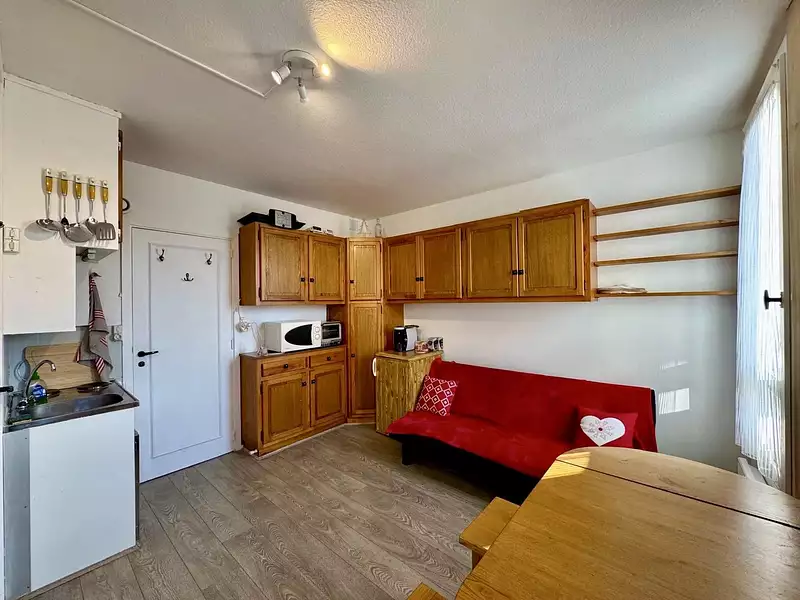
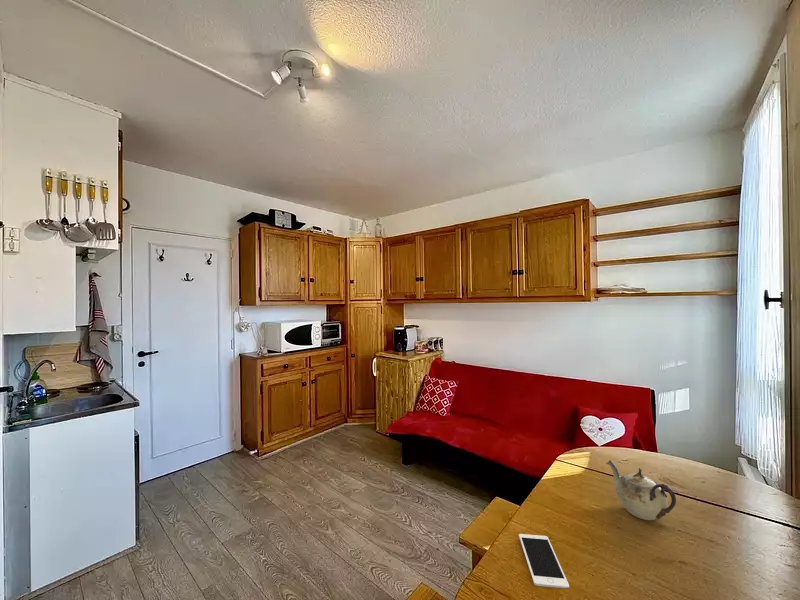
+ cell phone (541, 558)
+ teapot (637, 488)
